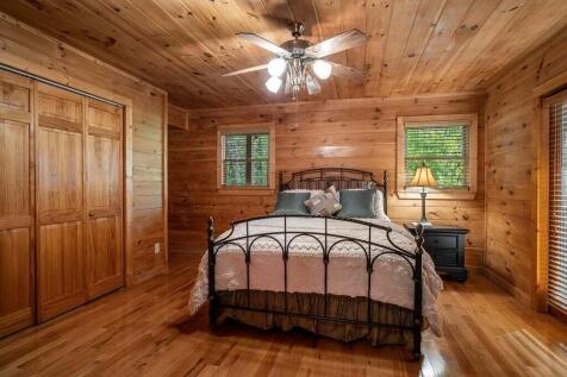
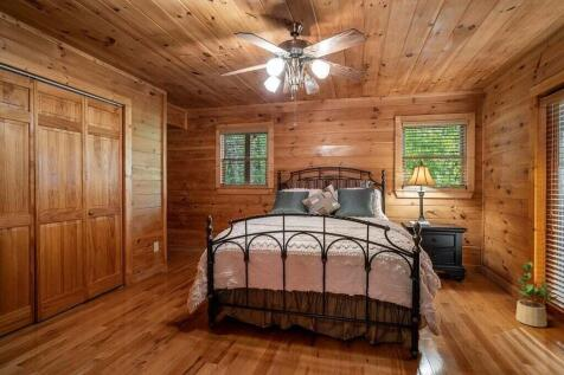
+ potted plant (536, 293)
